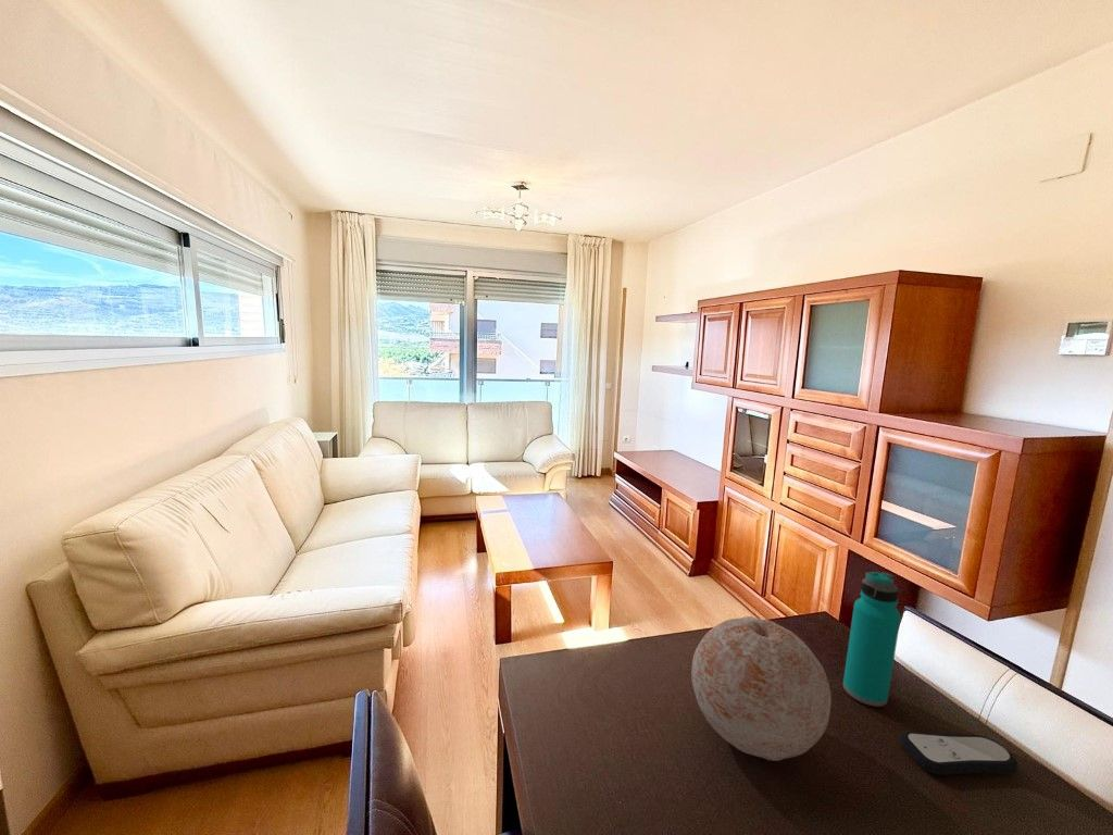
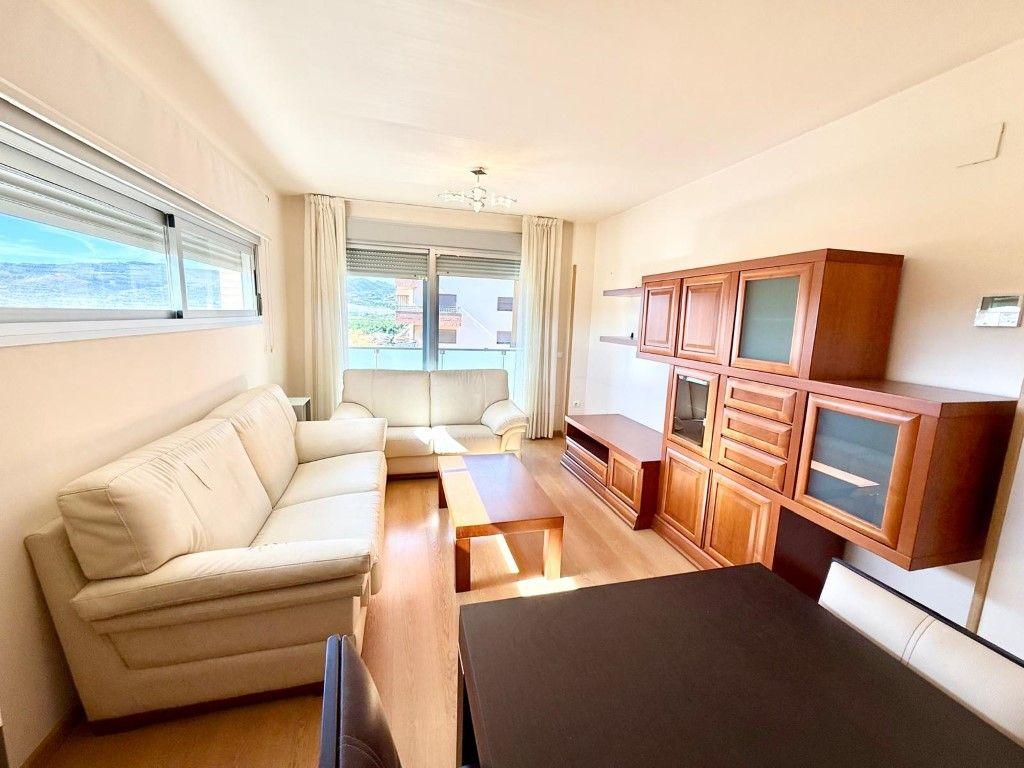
- water bottle (873, 634)
- remote control (959, 752)
- decorative ball (758, 683)
